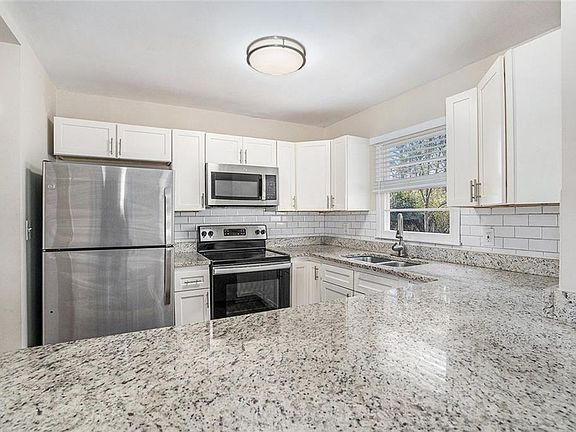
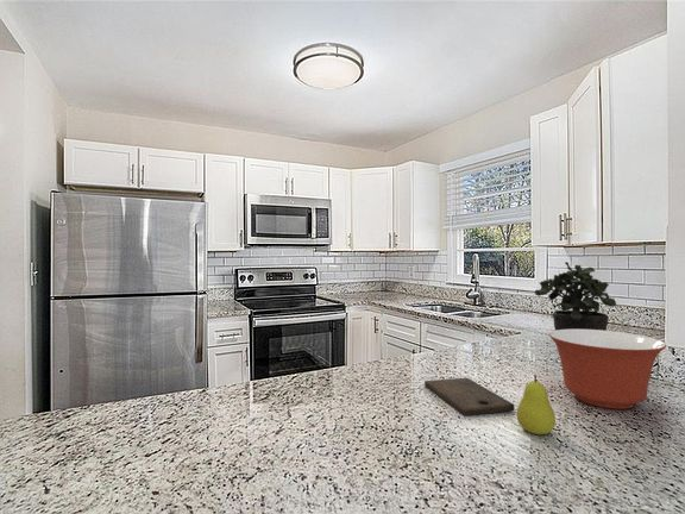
+ mixing bowl (603, 368)
+ cutting board (465, 394)
+ potted plant (574, 307)
+ fruit (535, 402)
